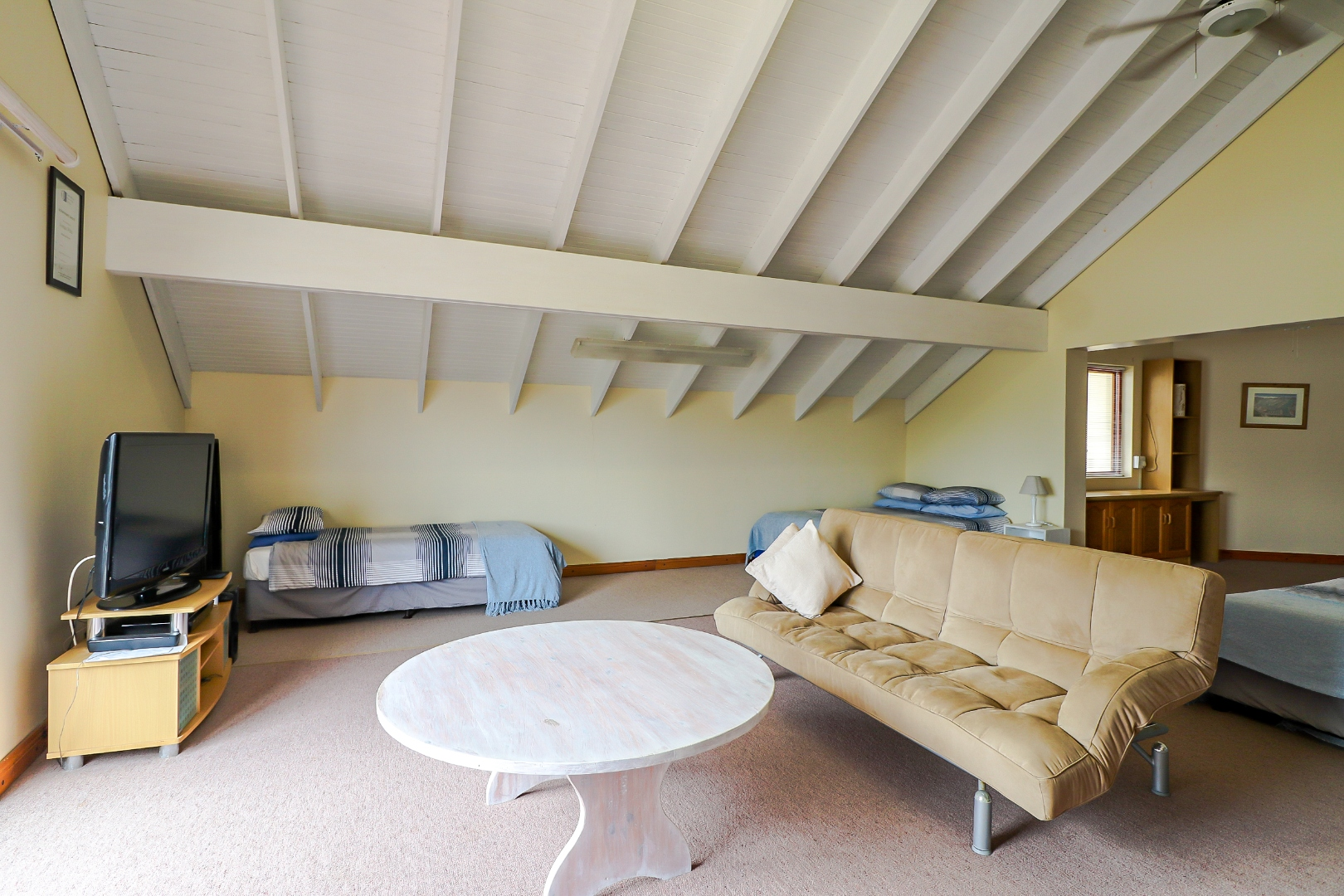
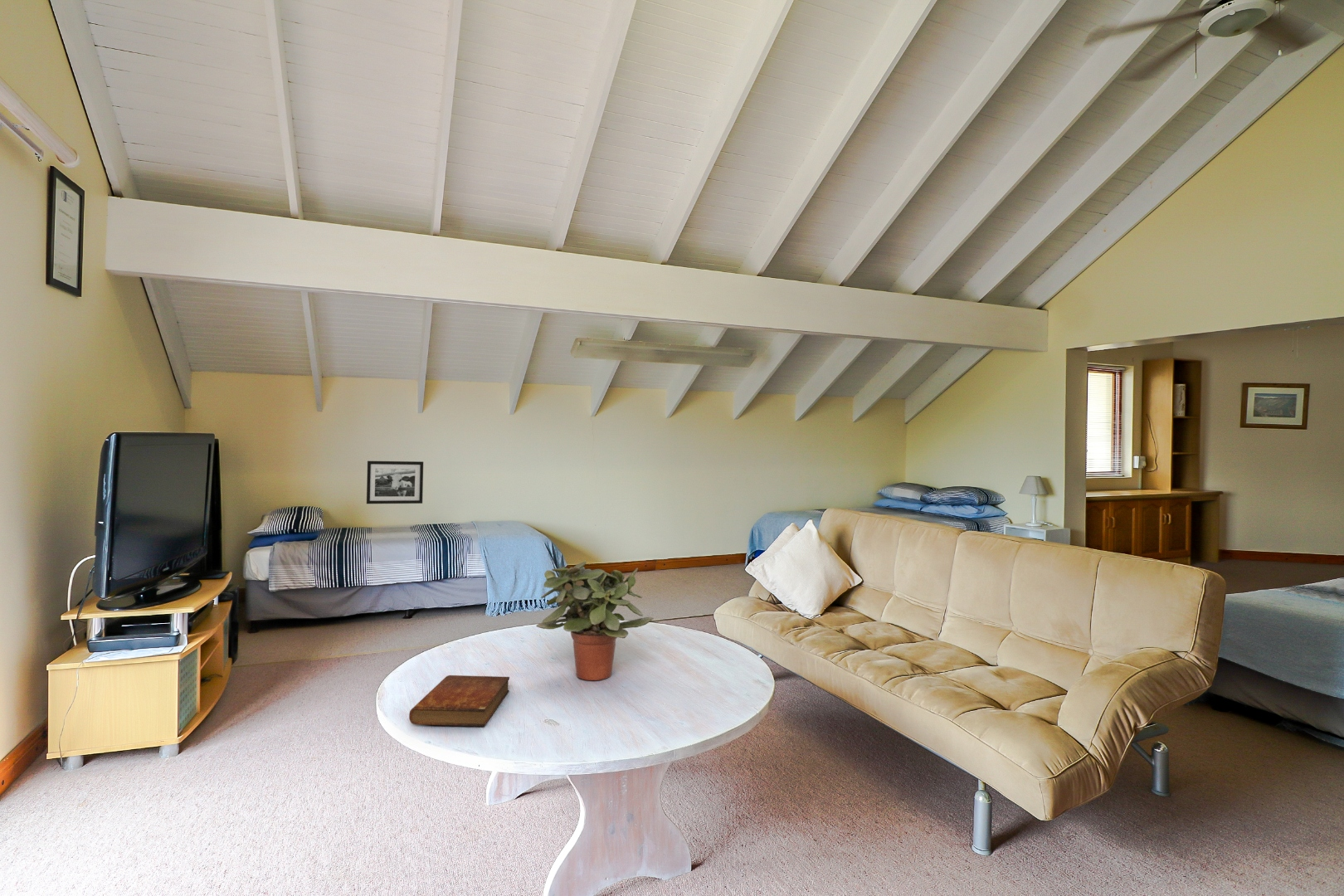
+ picture frame (395, 482)
+ potted plant (597, 617)
+ bible (462, 699)
